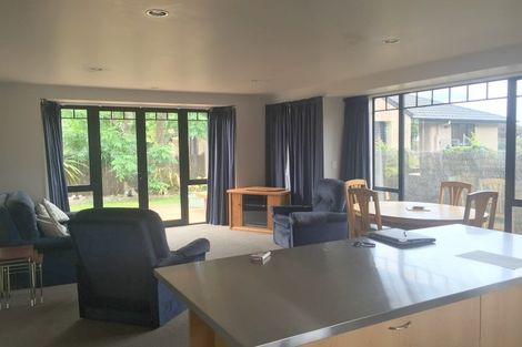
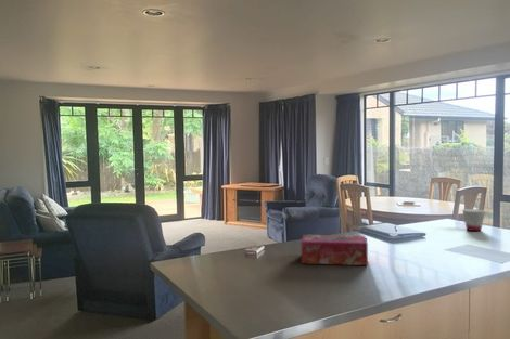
+ tissue box (333, 249)
+ cup (473, 220)
